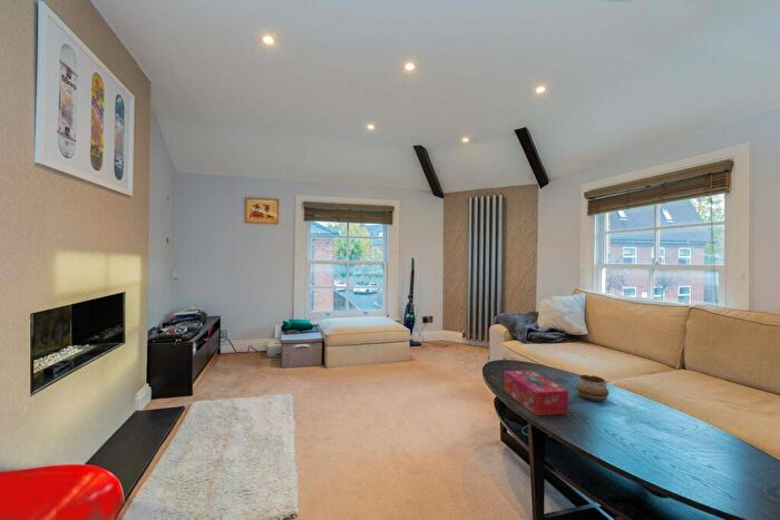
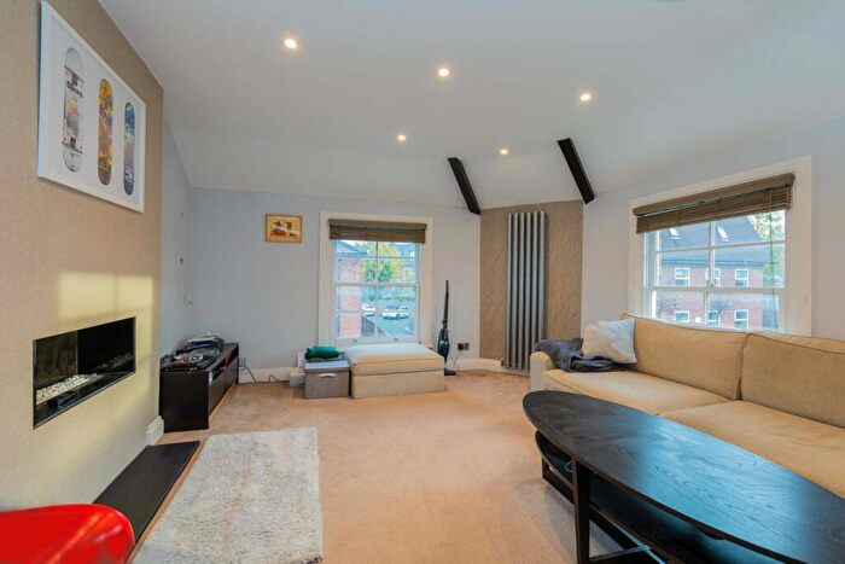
- decorative bowl (592, 387)
- tissue box (533, 390)
